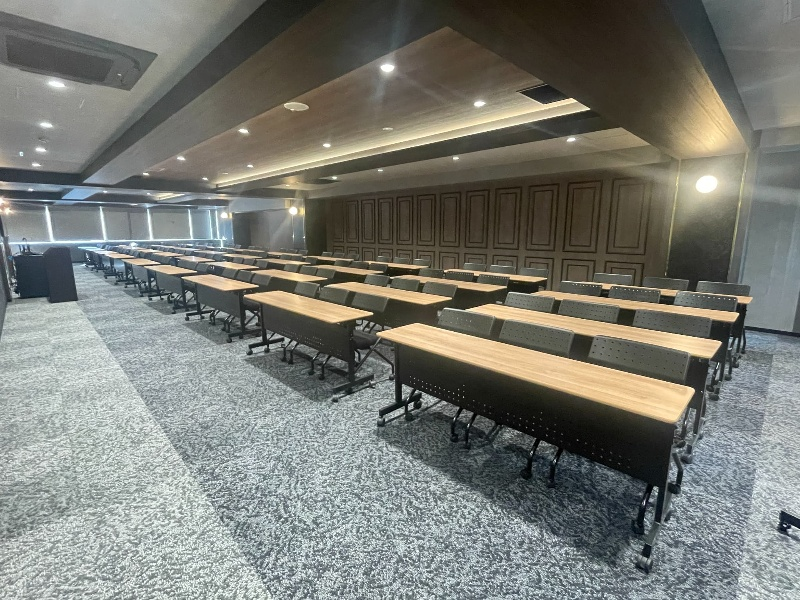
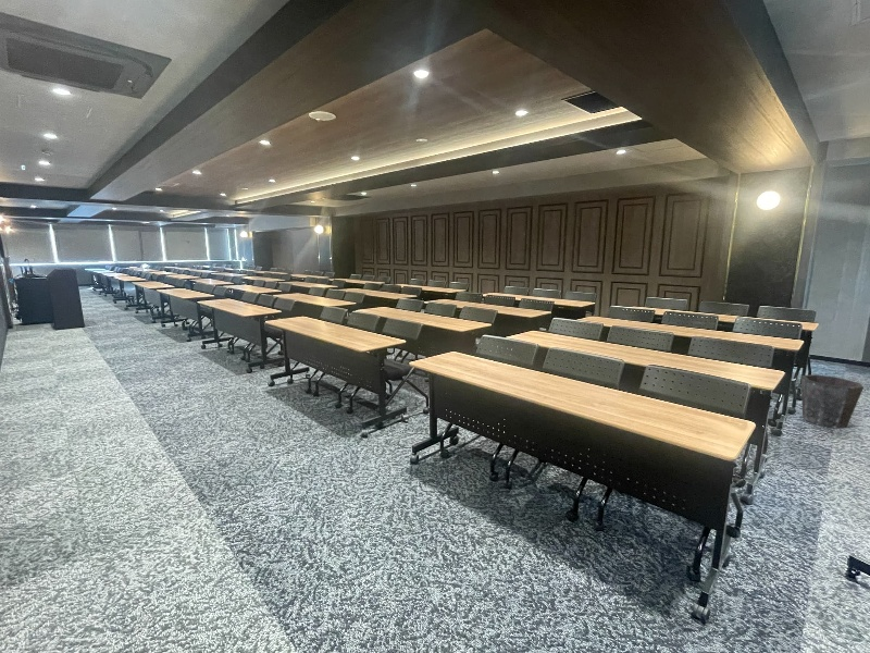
+ waste bin (826, 401)
